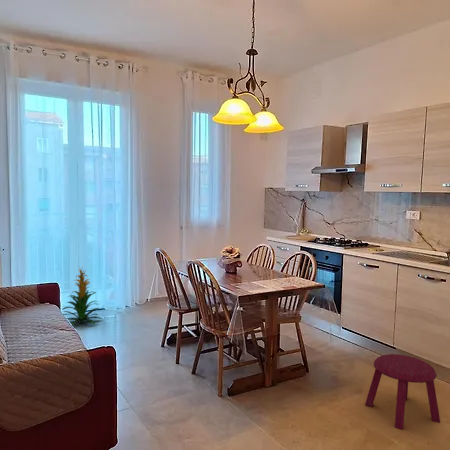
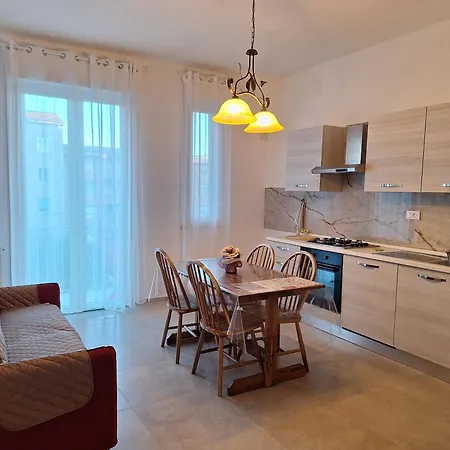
- indoor plant (82, 294)
- stool (403, 387)
